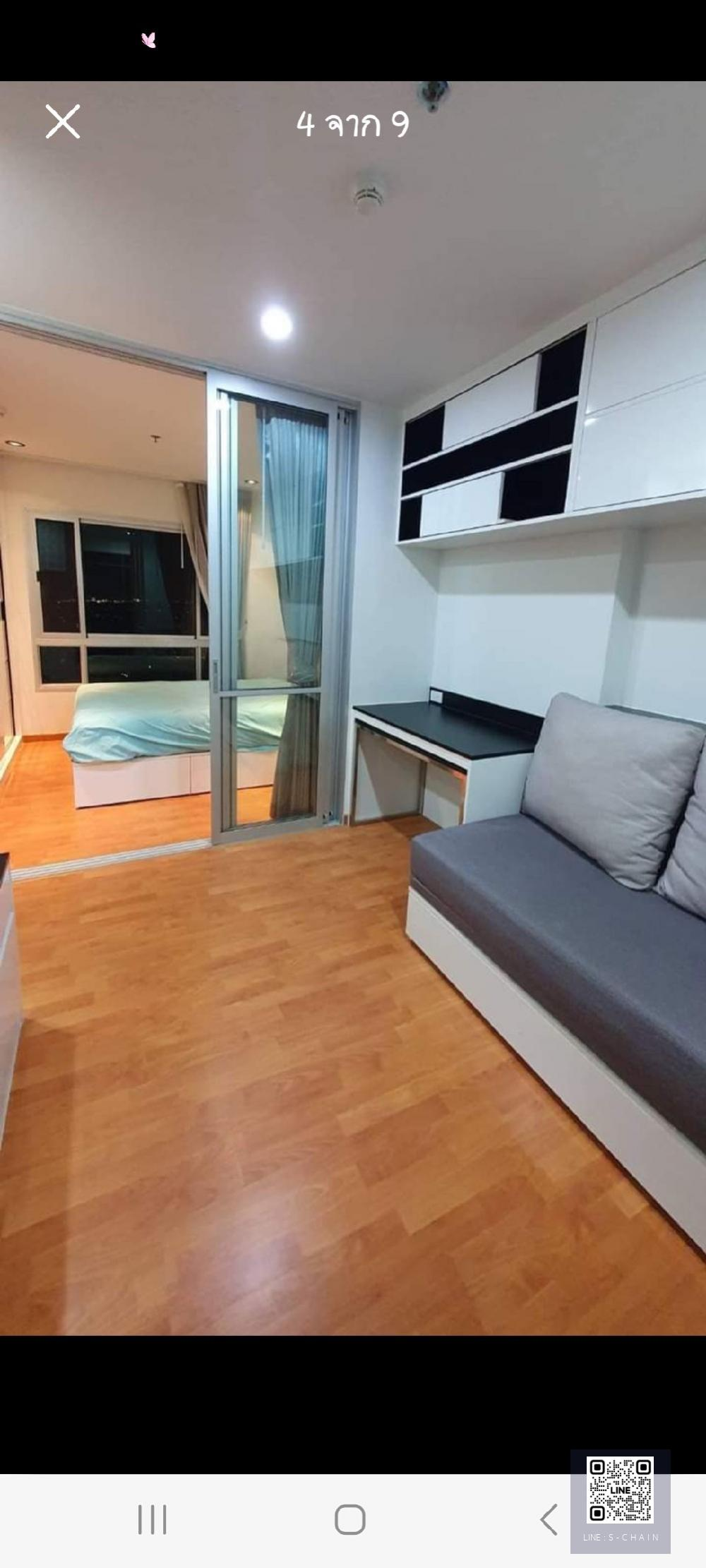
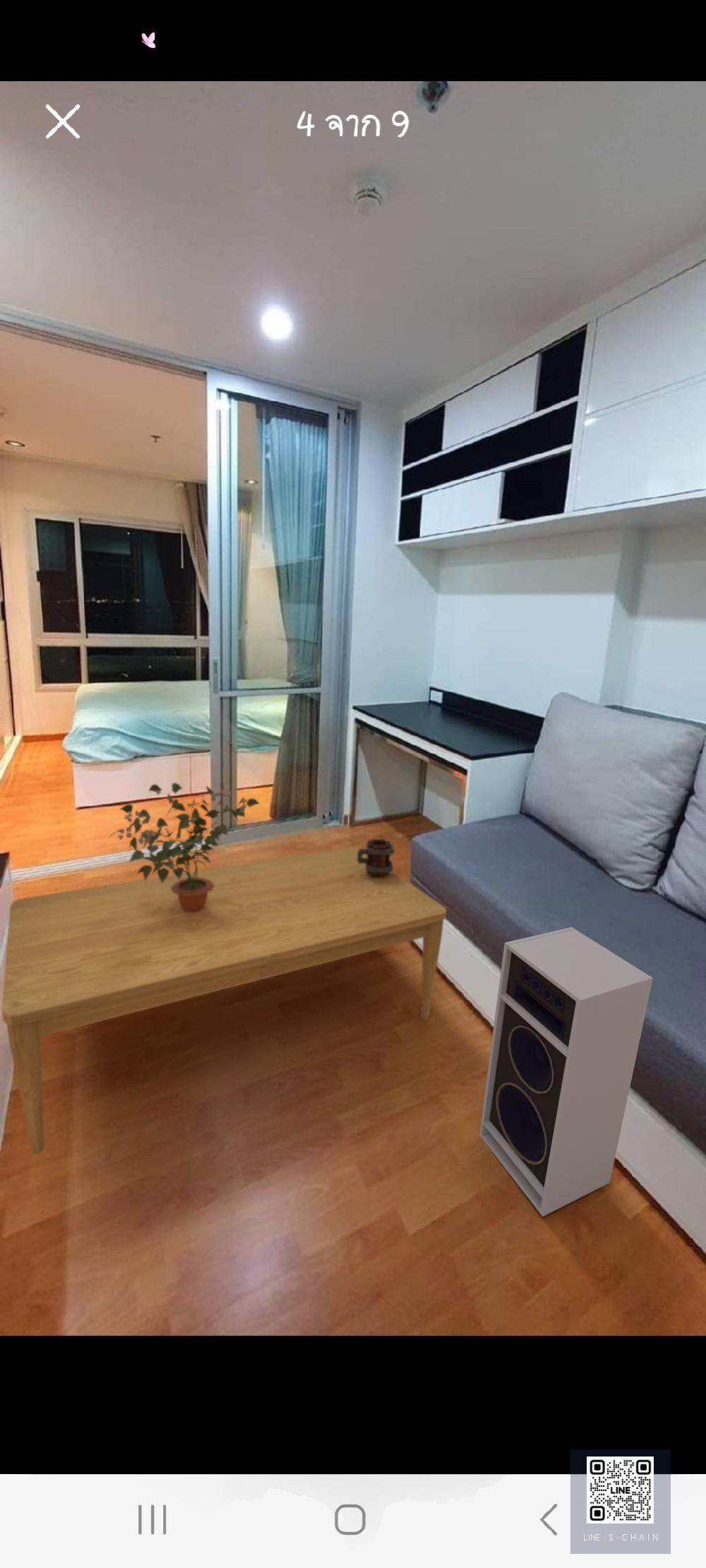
+ potted plant (189, 847)
+ coffee table (234, 963)
+ mug (375, 858)
+ speaker (558, 1064)
